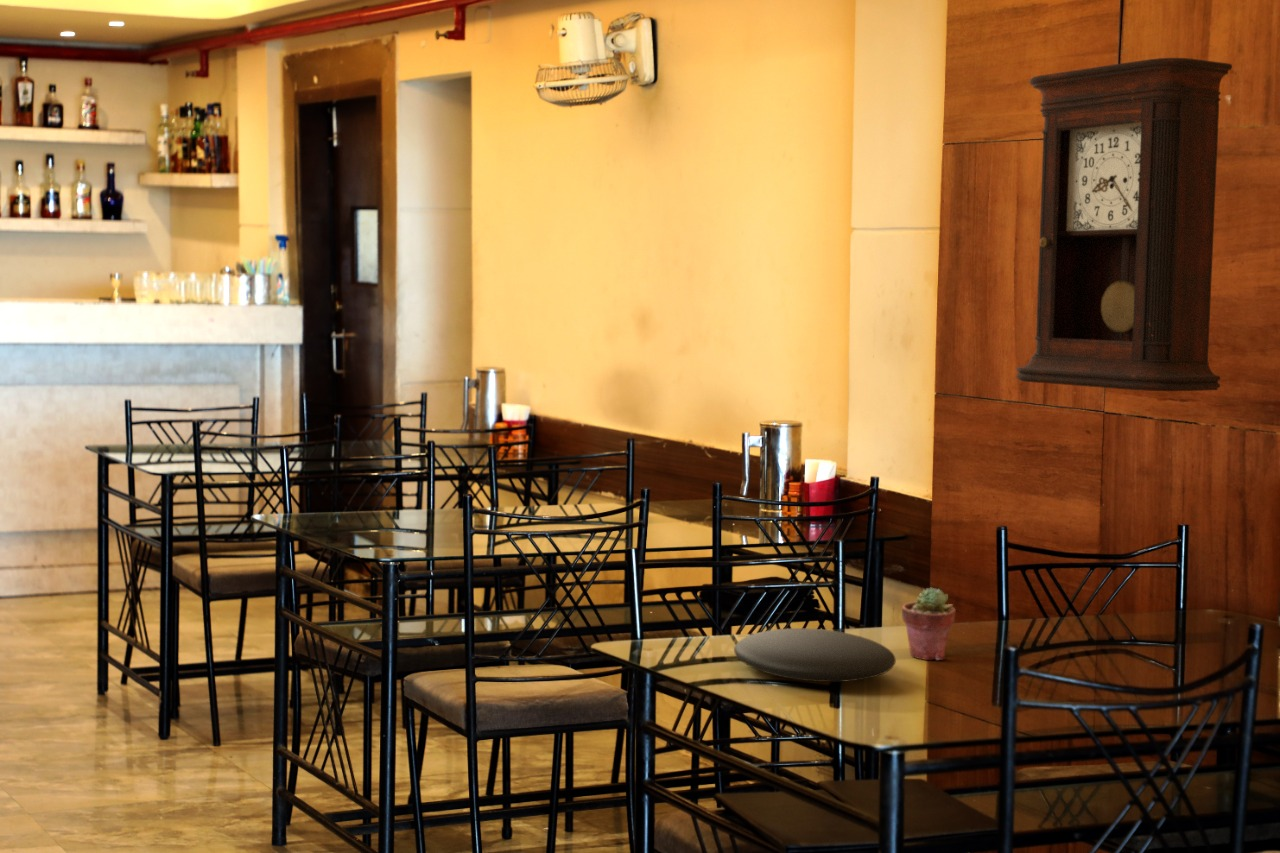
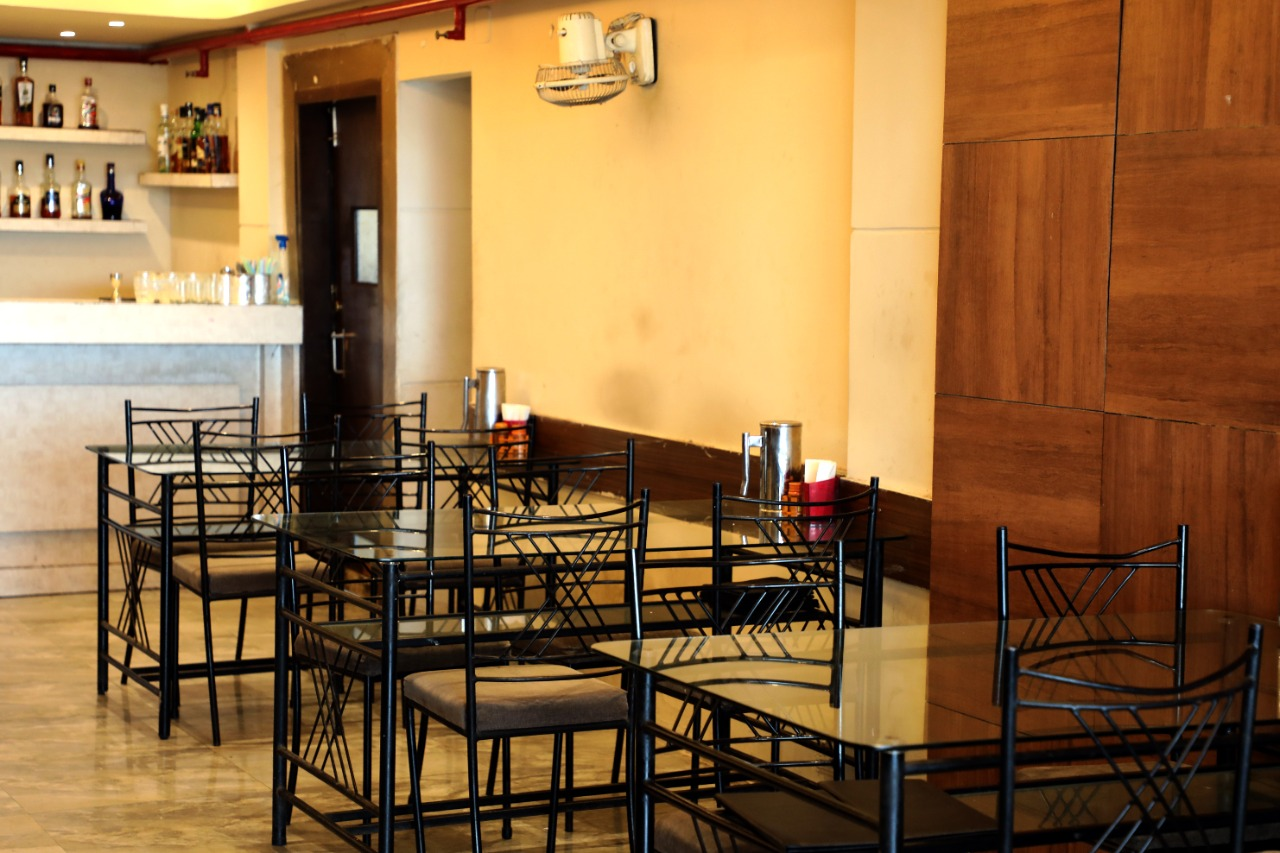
- plate (813, 654)
- pendulum clock (1113, 229)
- potted succulent (928, 621)
